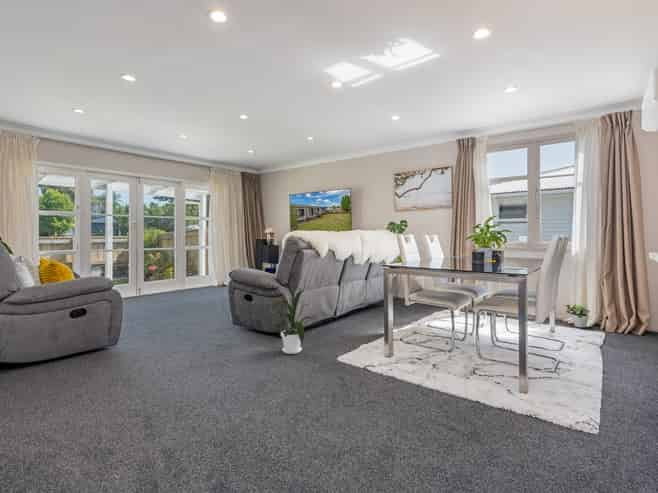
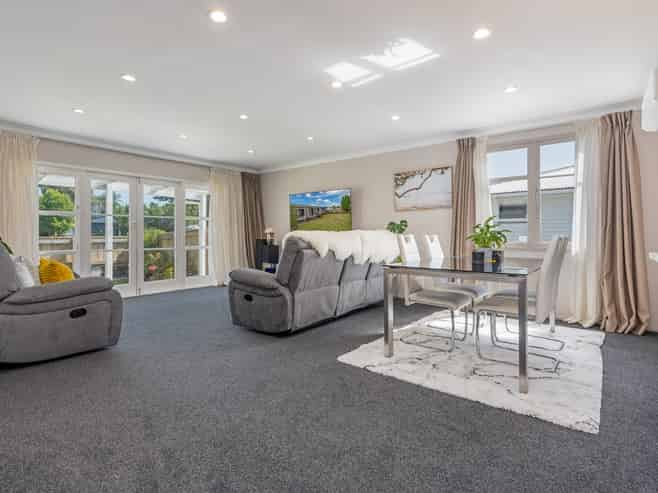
- potted plant (576, 314)
- house plant (292, 321)
